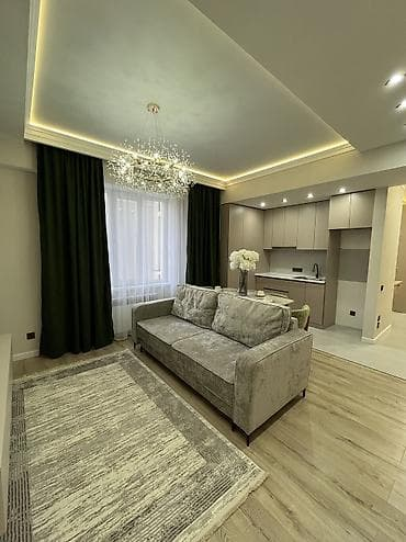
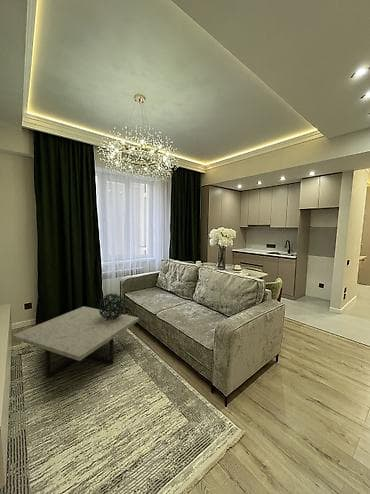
+ decorative orb (111, 306)
+ coffee table (82, 339)
